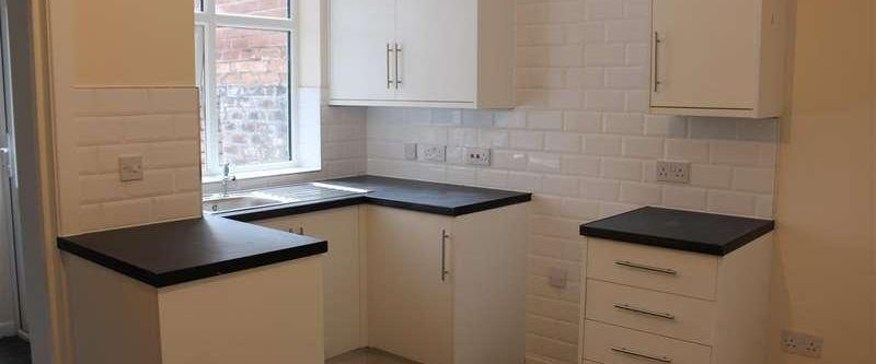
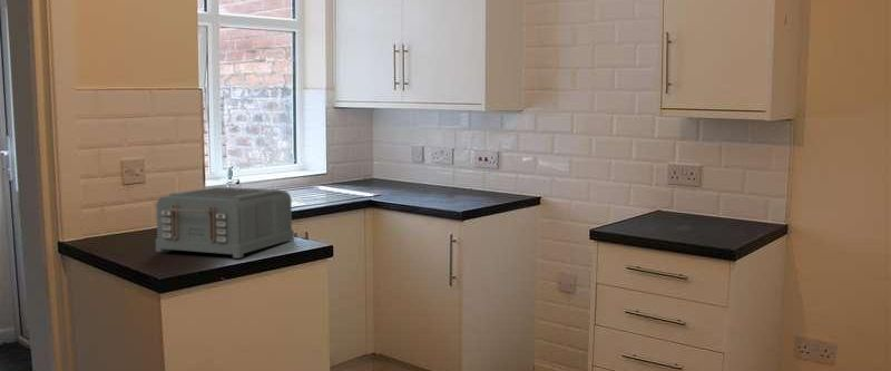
+ toaster (222, 219)
